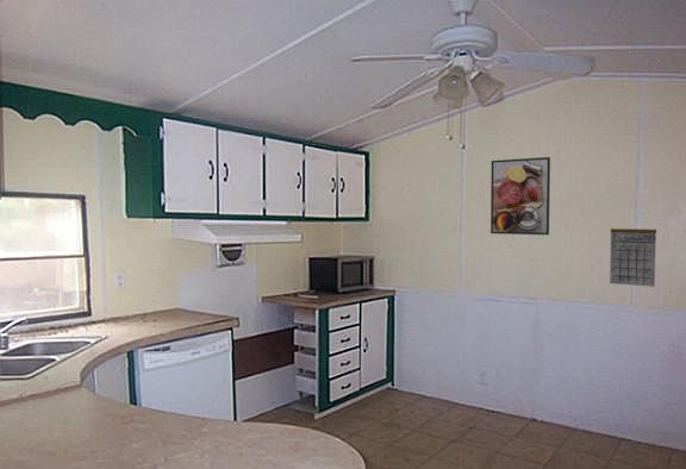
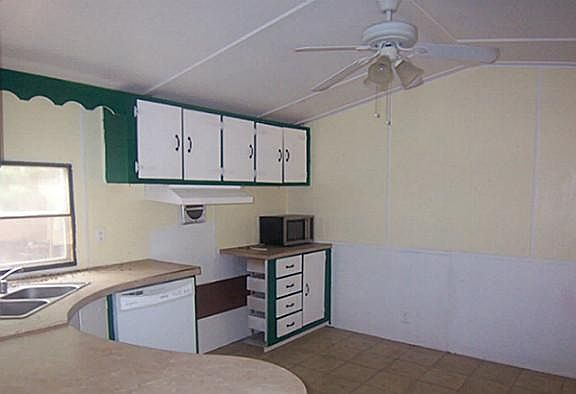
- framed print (519, 196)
- calendar (632, 250)
